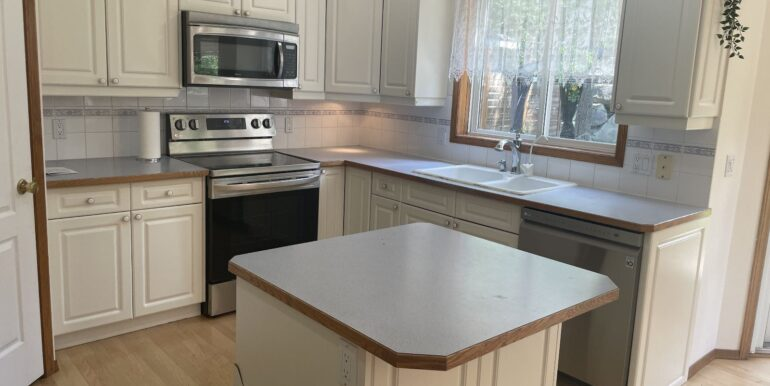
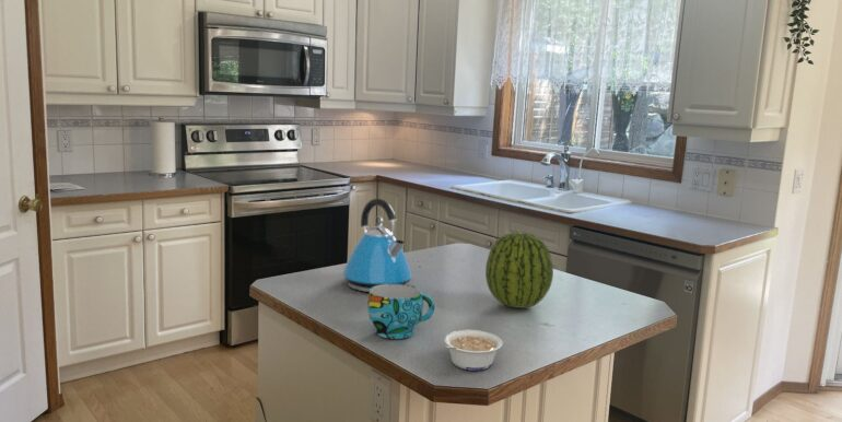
+ legume (472, 350)
+ kettle (376, 242)
+ fruit (518, 269)
+ cup (398, 312)
